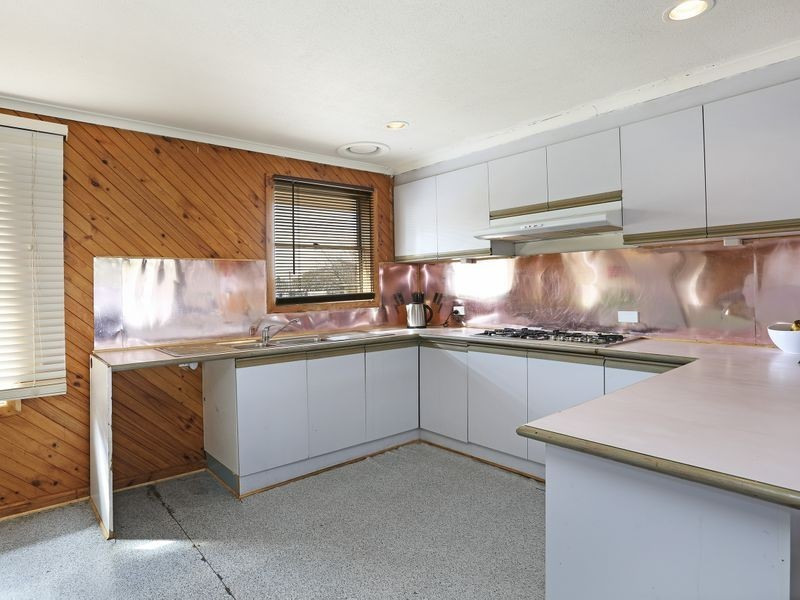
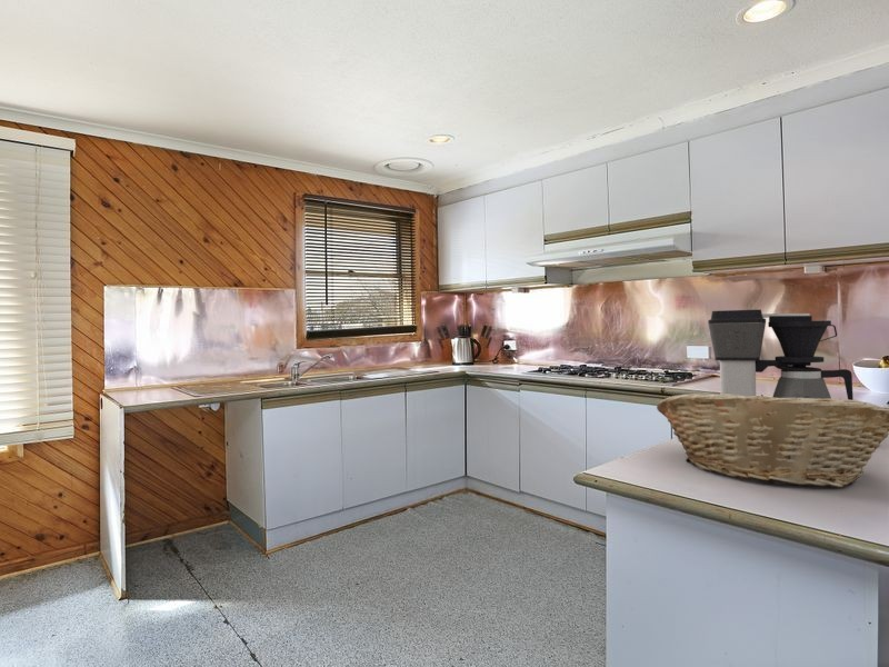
+ coffee maker (776, 367)
+ fruit basket (765, 429)
